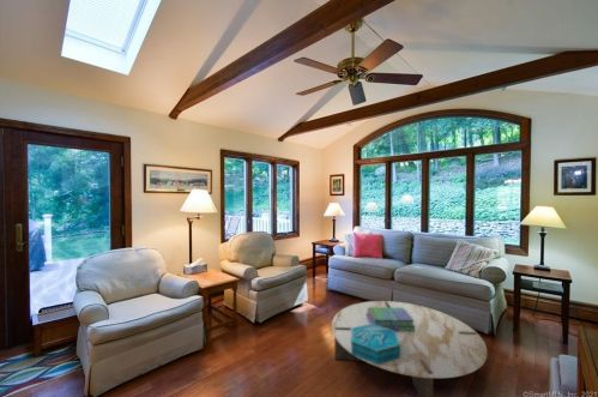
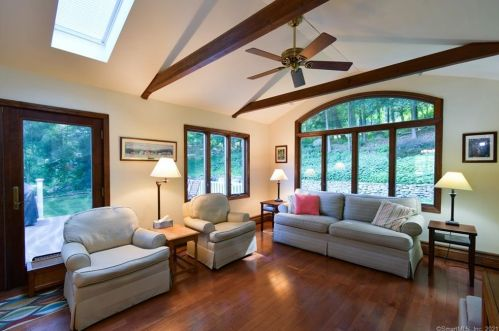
- coffee table (401, 343)
- decorative box (374, 342)
- stack of books (389, 318)
